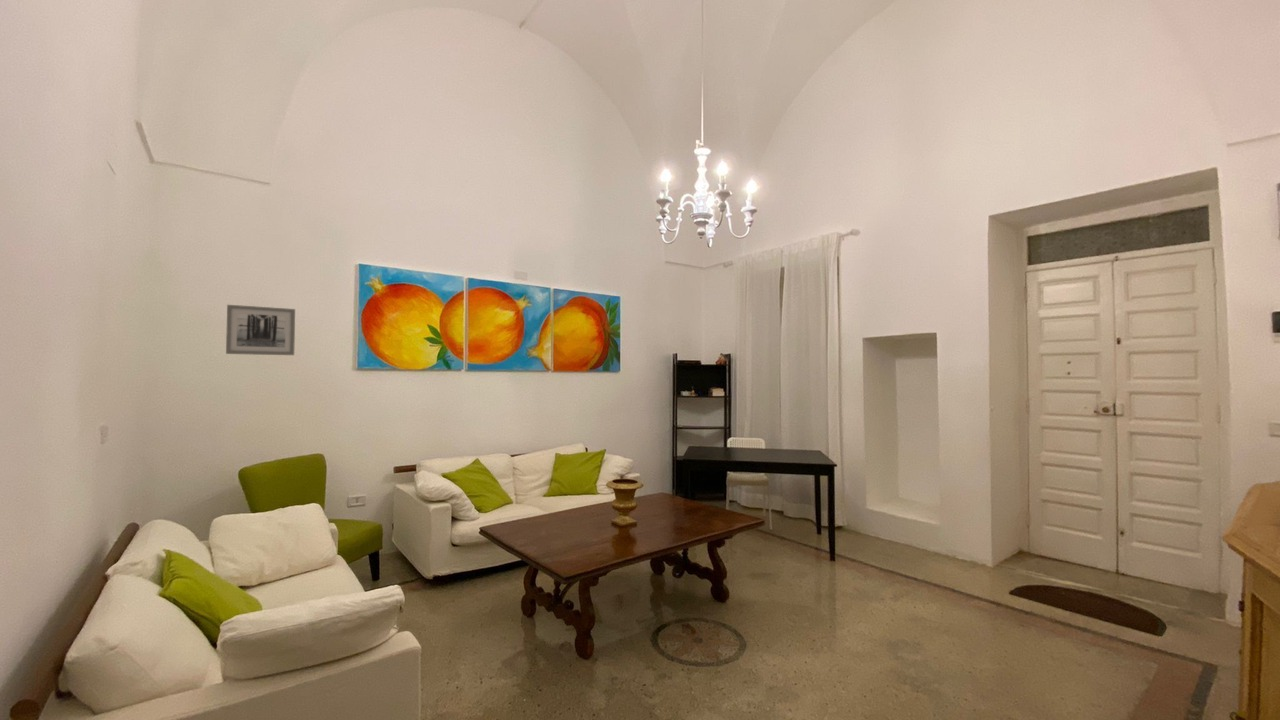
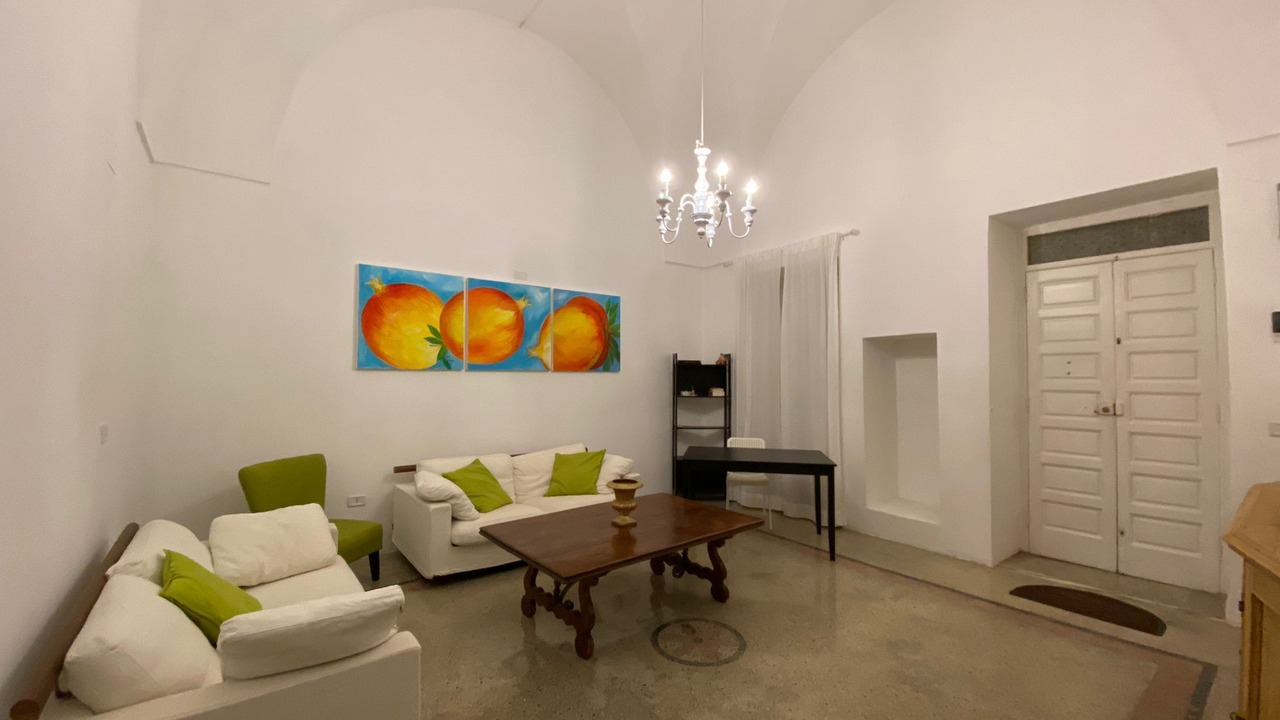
- wall art (261, 330)
